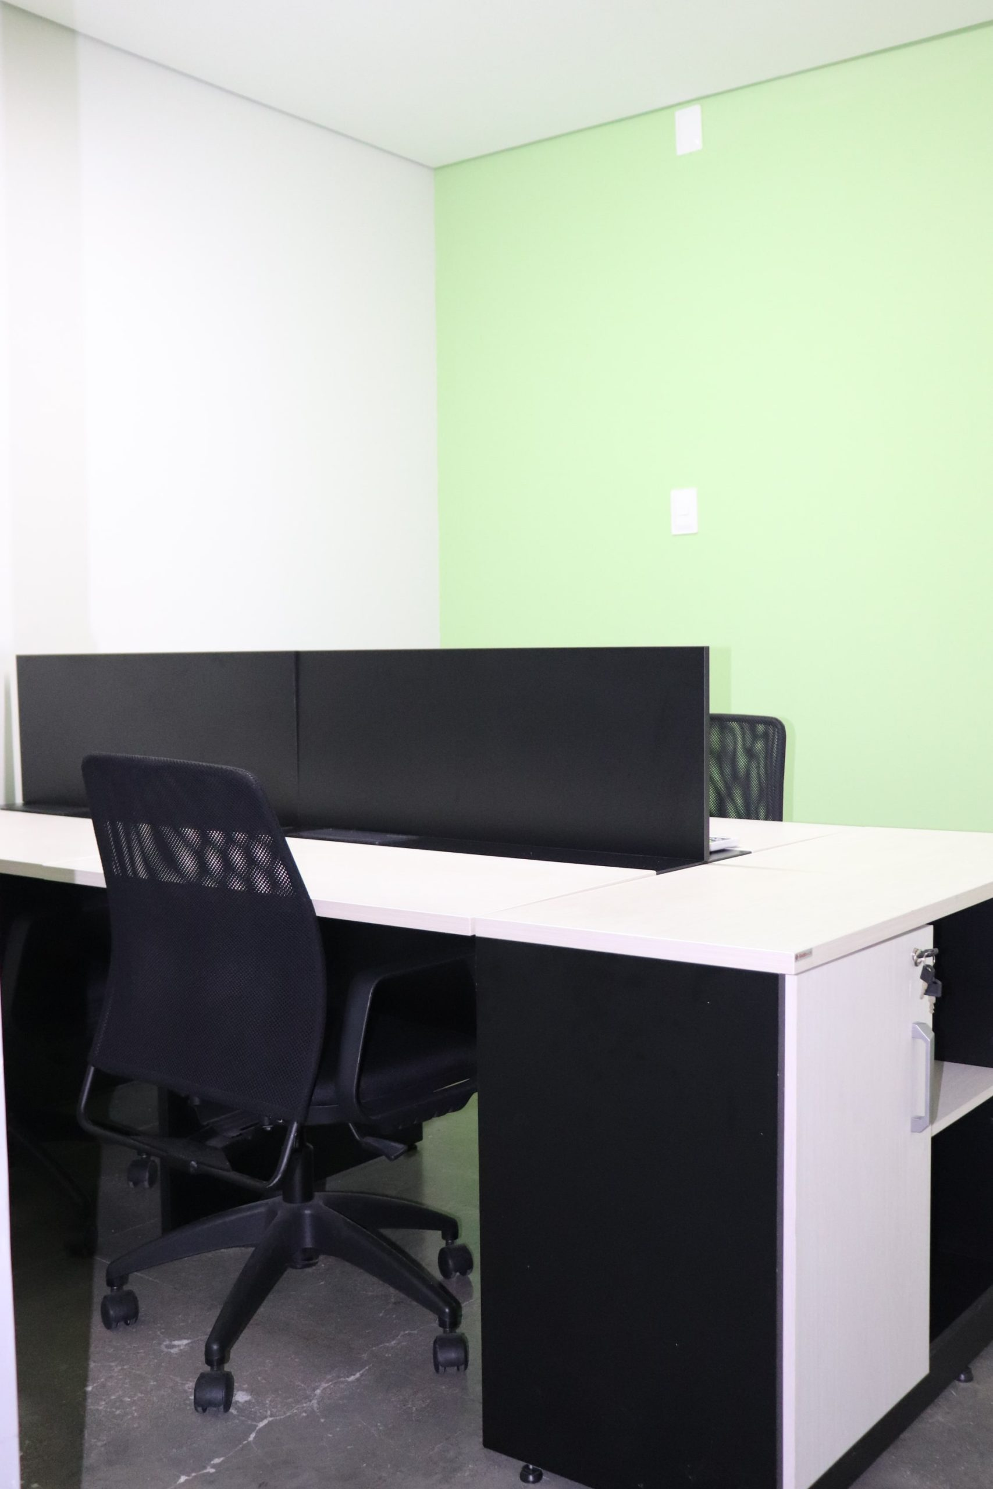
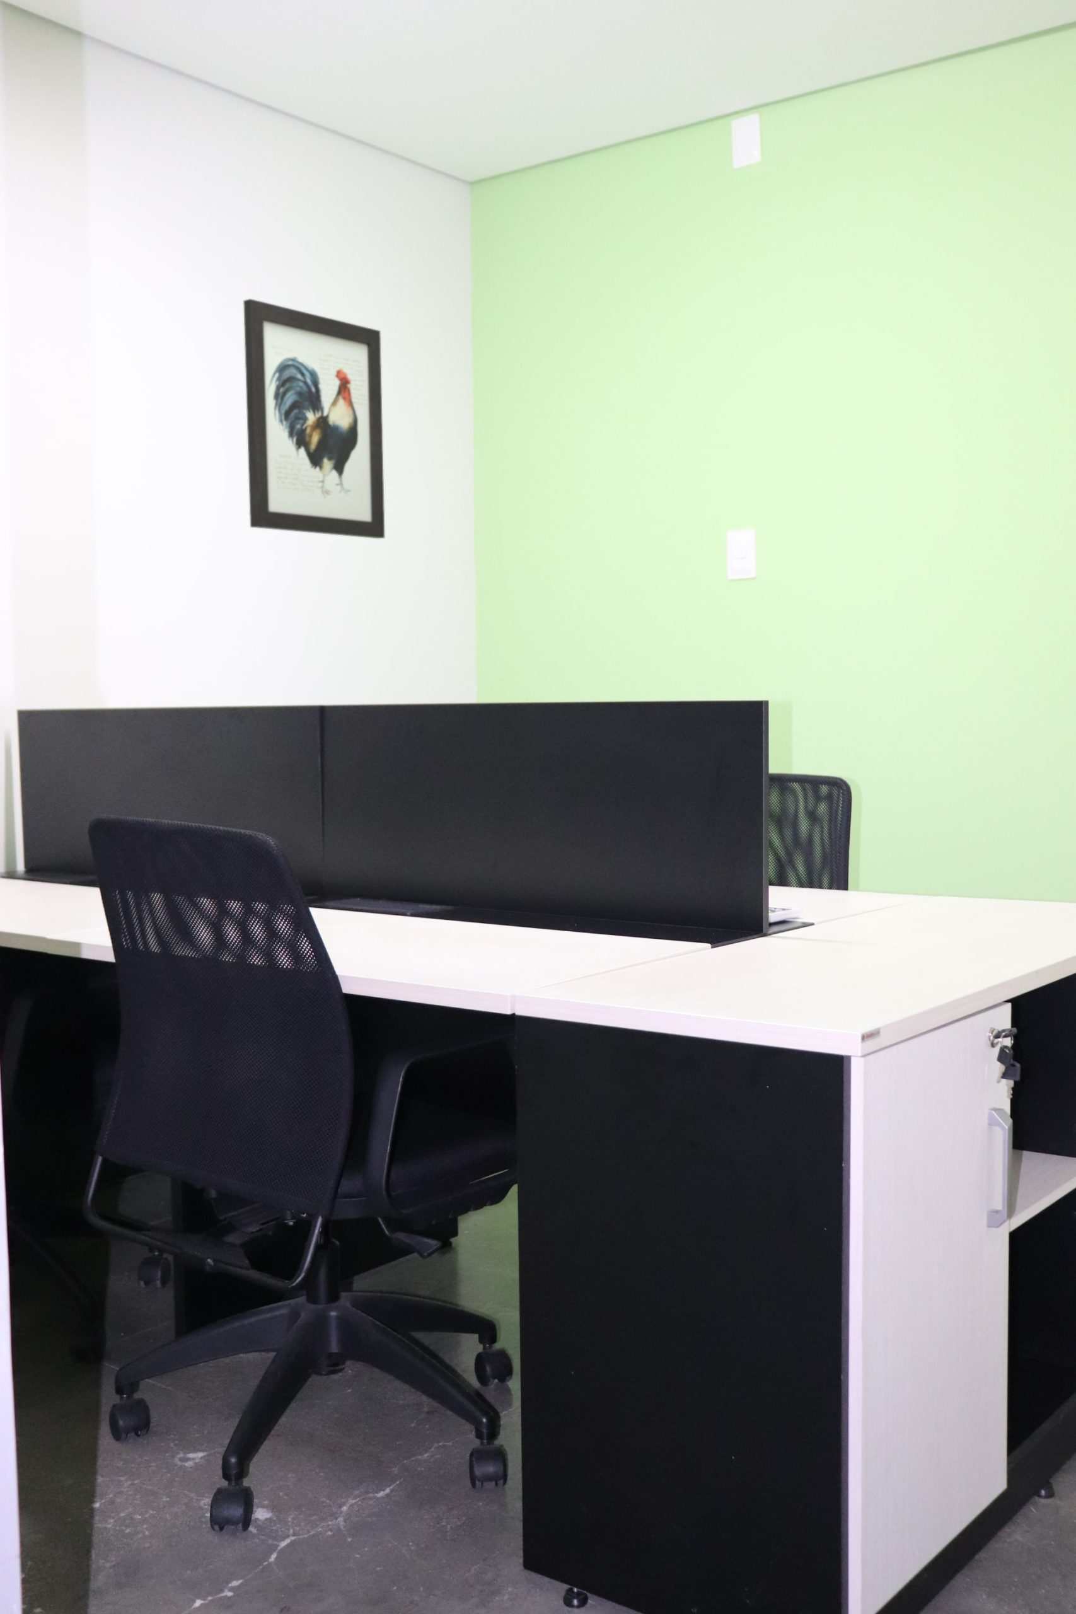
+ wall art (318, 425)
